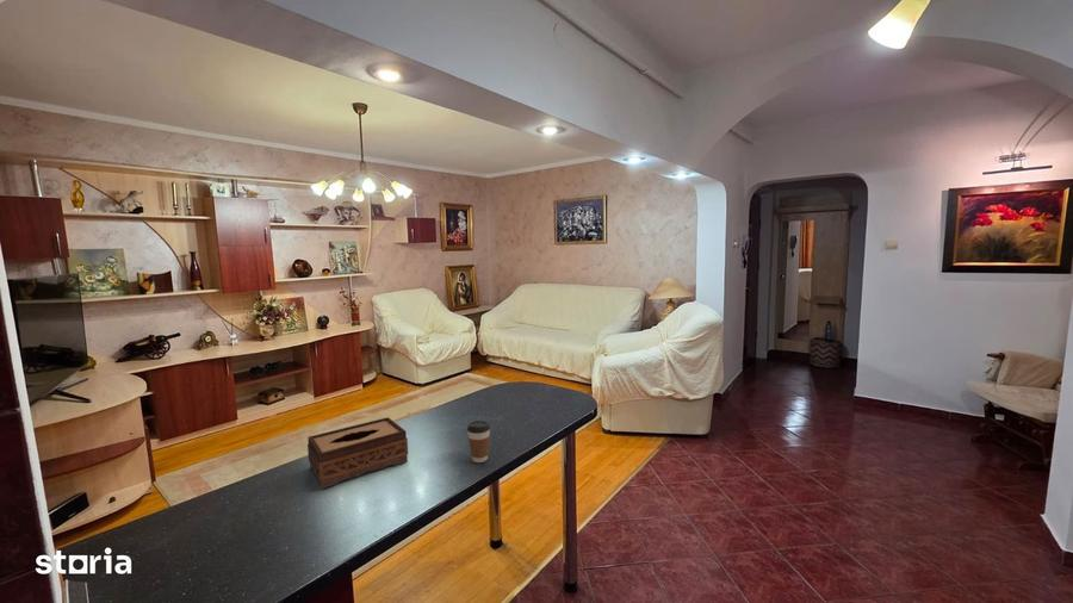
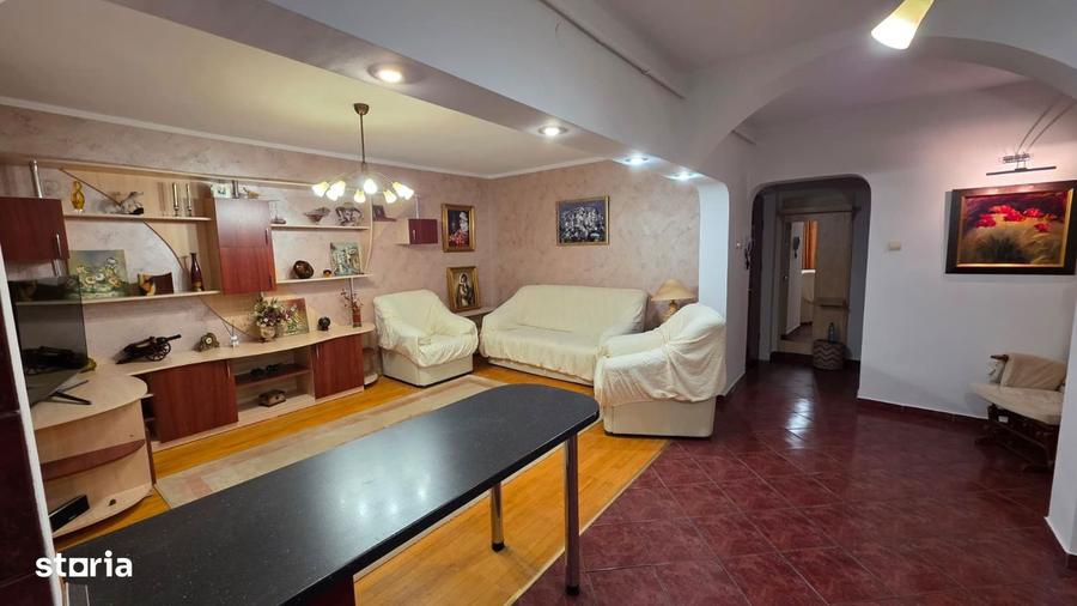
- tissue box (358, 449)
- coffee cup (478, 441)
